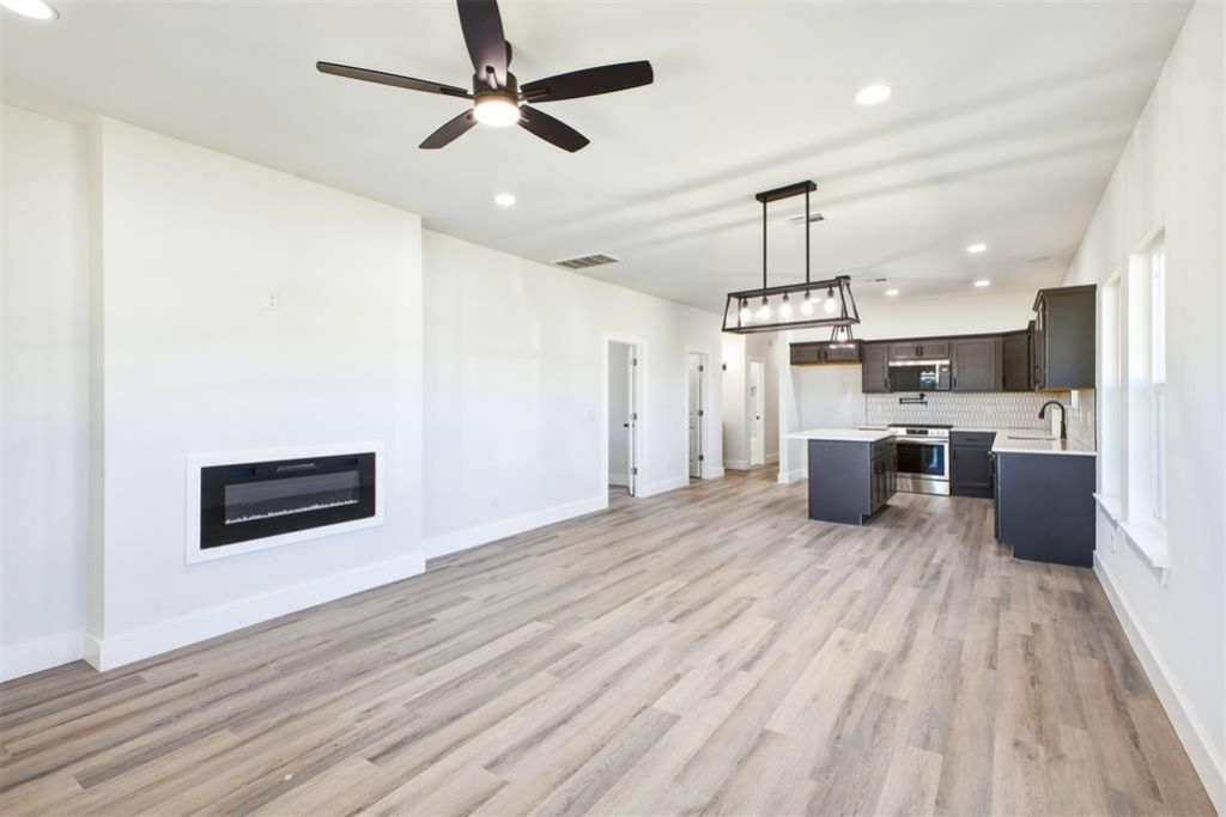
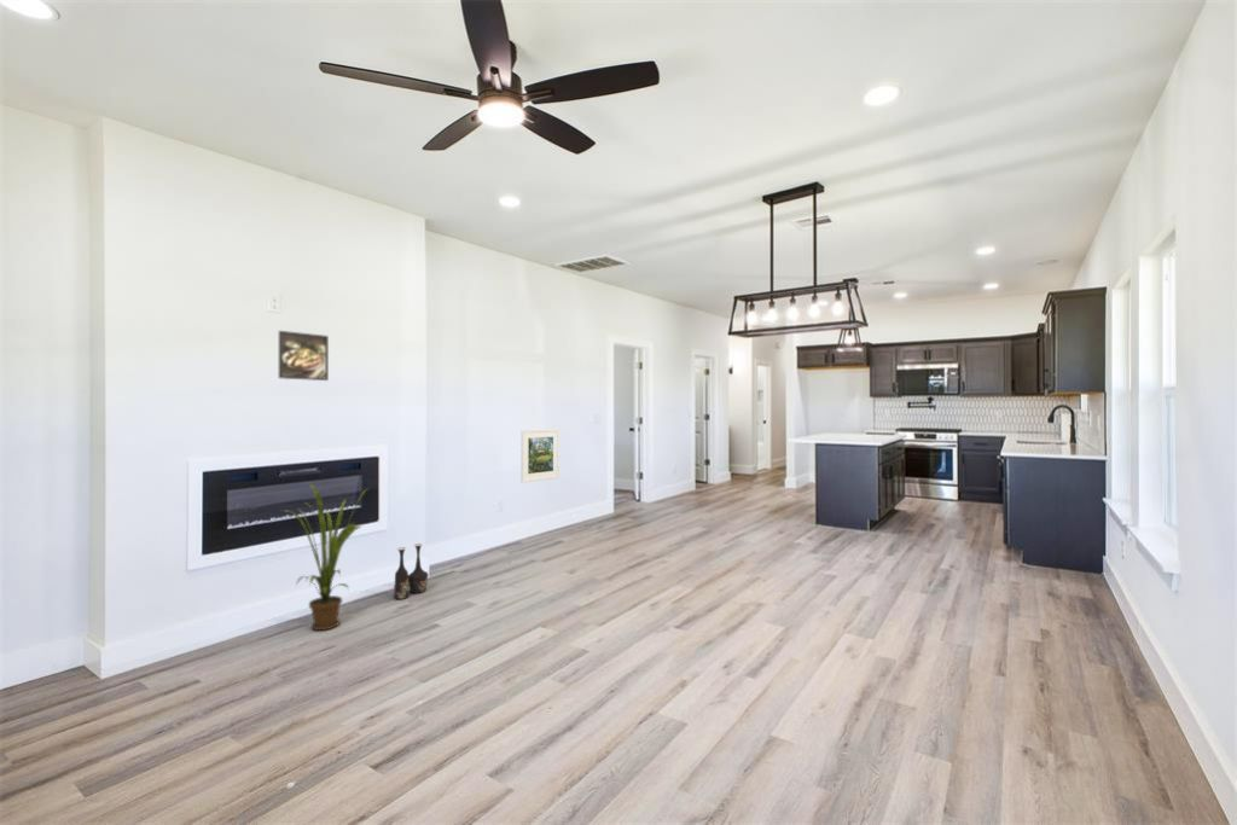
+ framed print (540, 454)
+ vase (413, 570)
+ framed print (303, 356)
+ house plant (318, 556)
